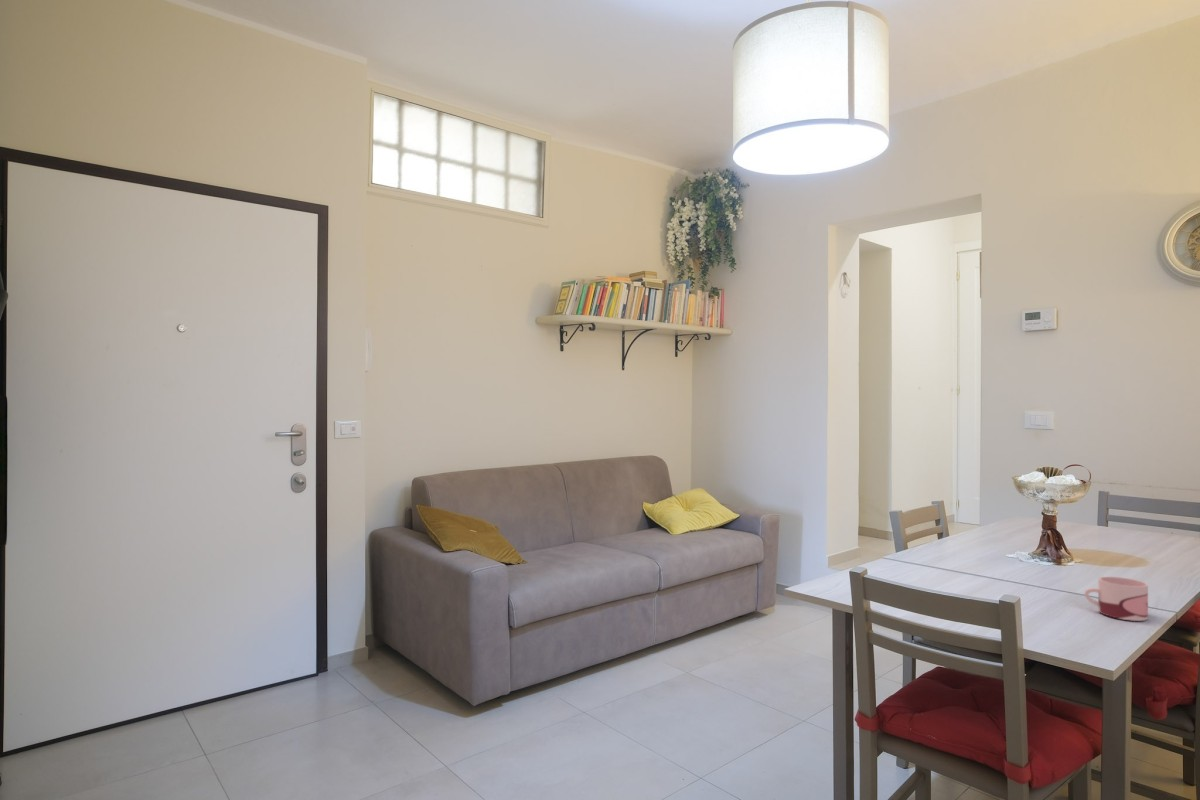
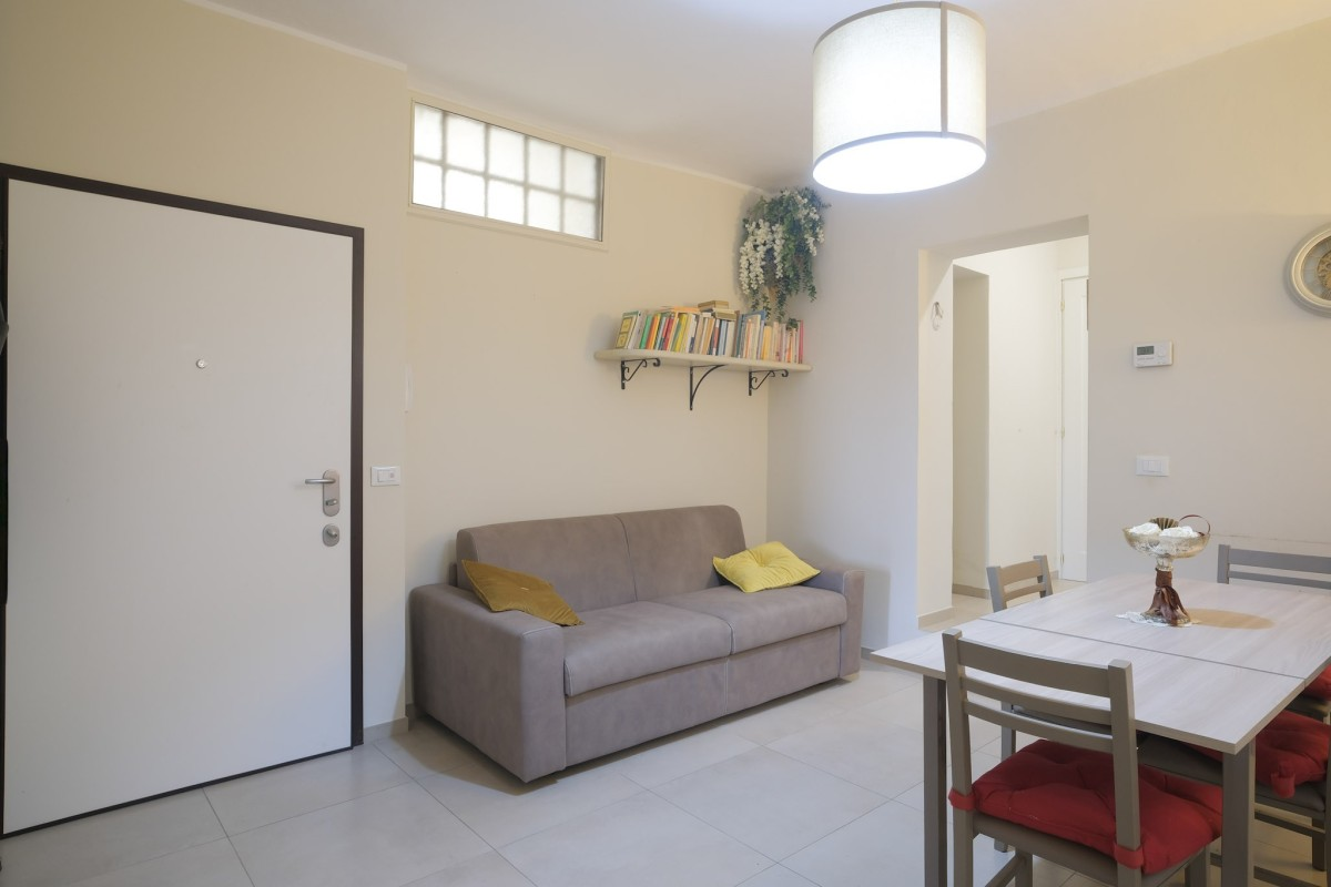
- mug (1115, 597)
